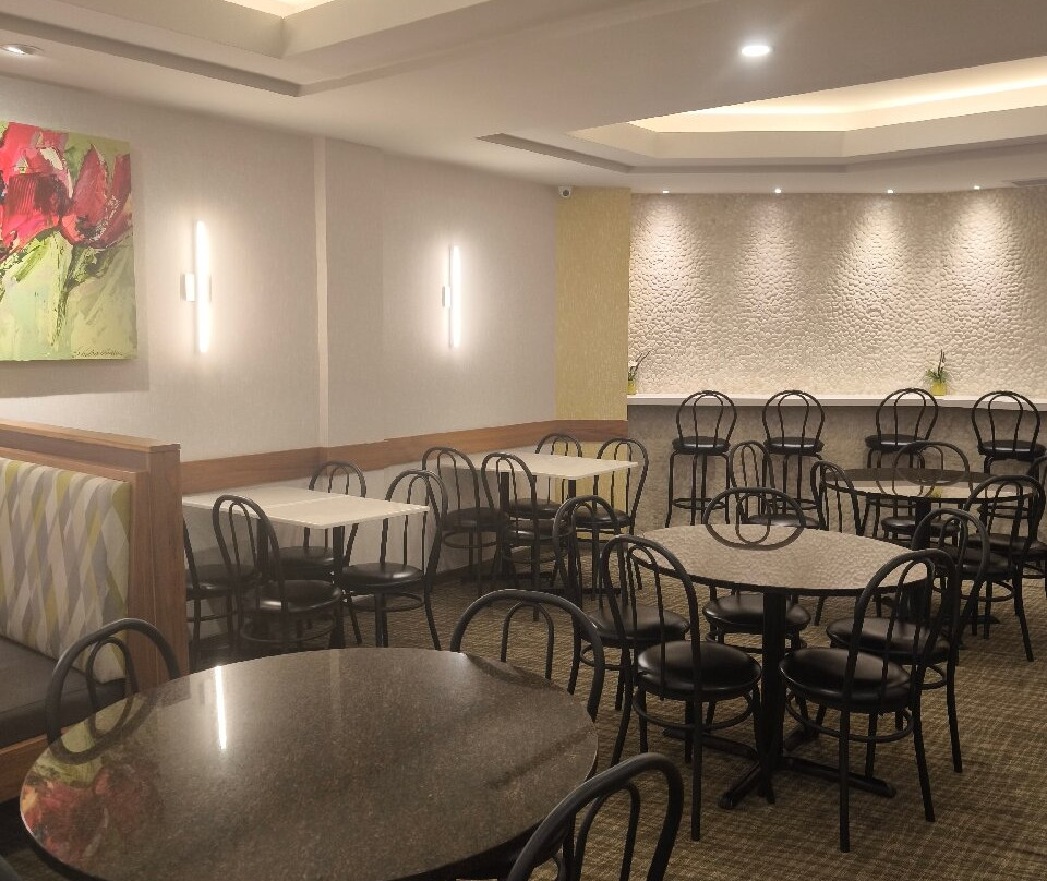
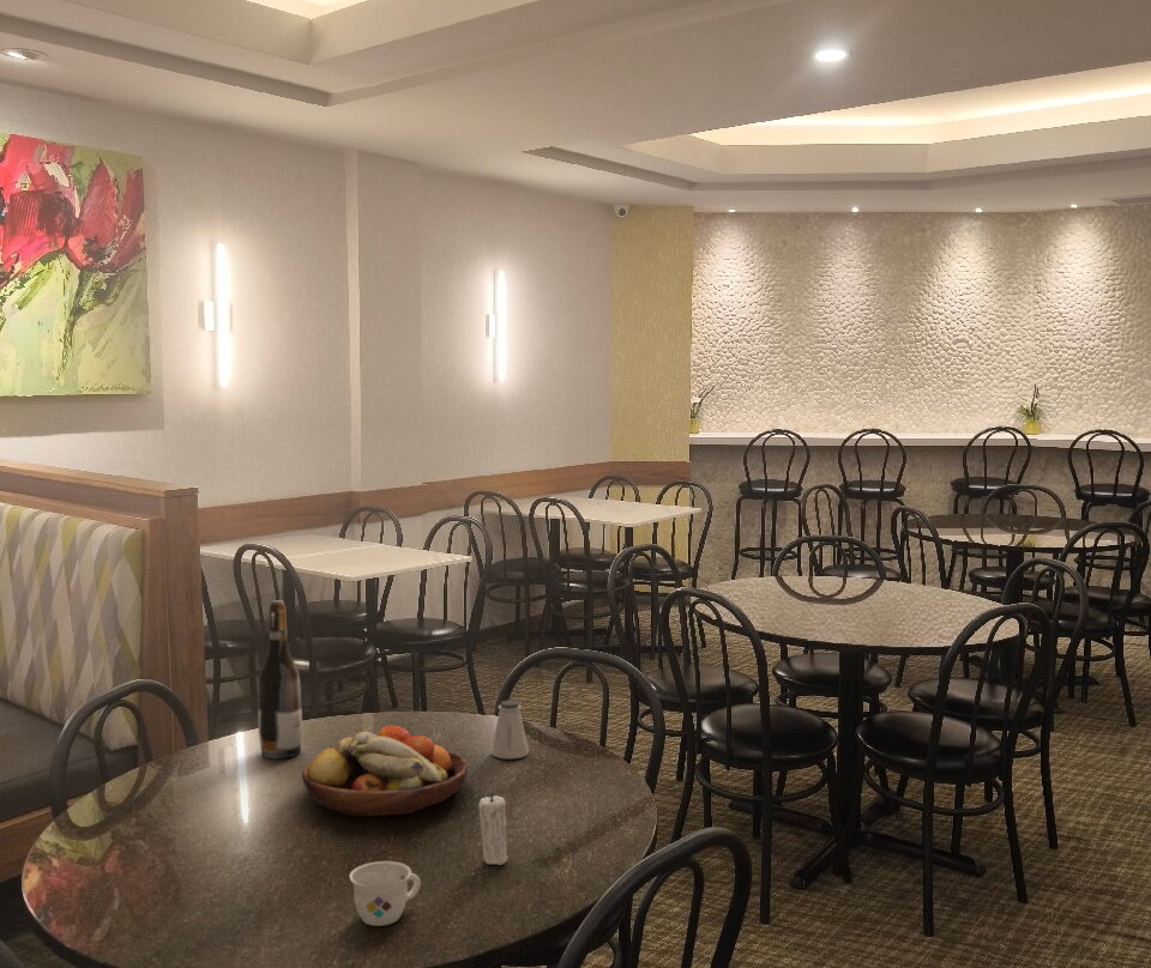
+ saltshaker (510, 727)
+ fruit bowl (387, 761)
+ teacup (386, 895)
+ candle (493, 822)
+ wine bottle (278, 677)
